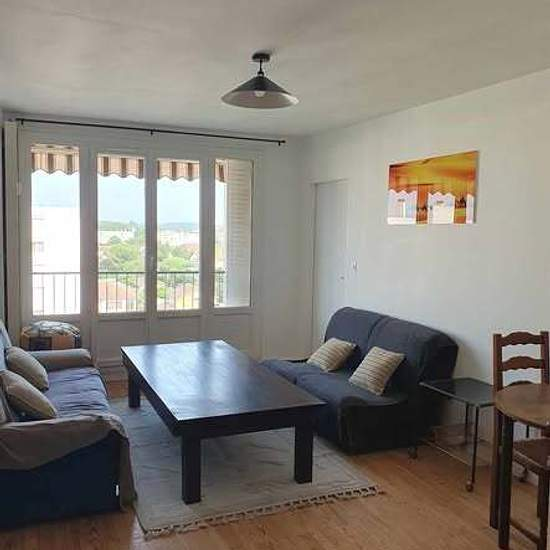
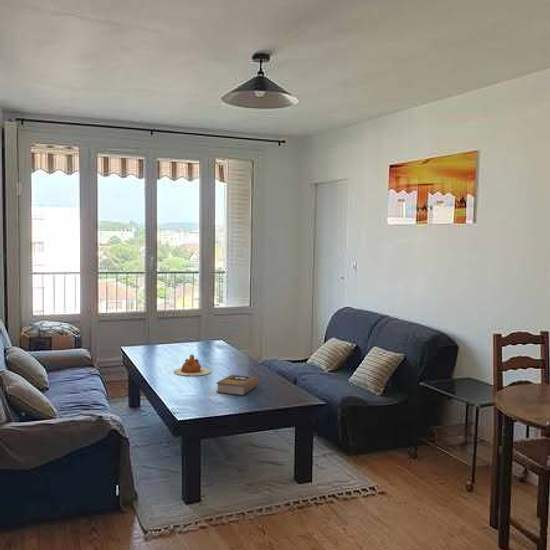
+ teapot (192, 363)
+ book (238, 384)
